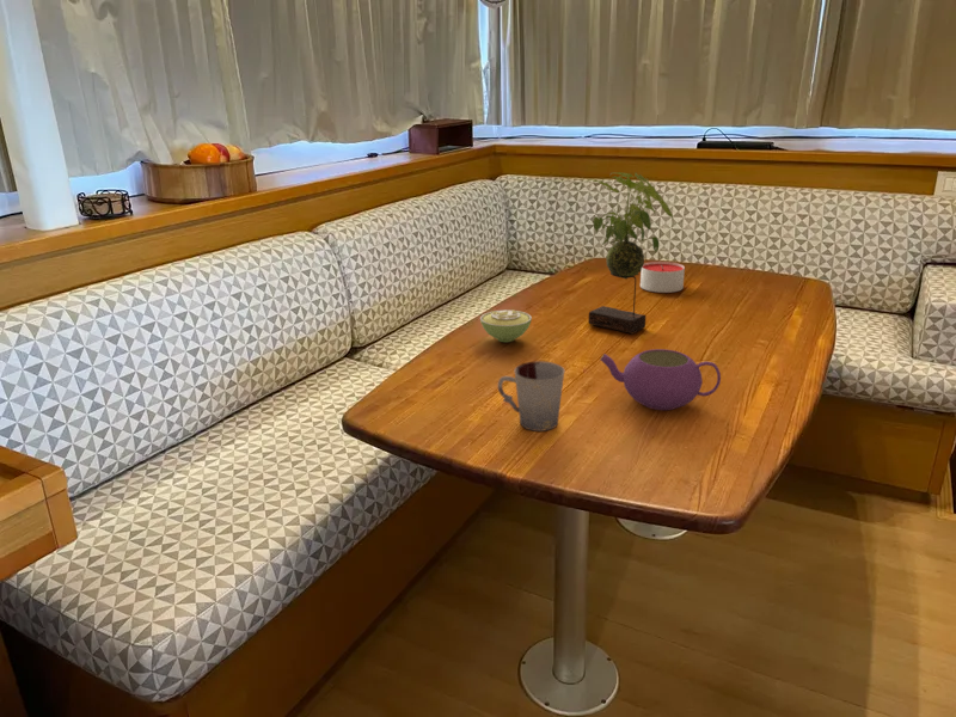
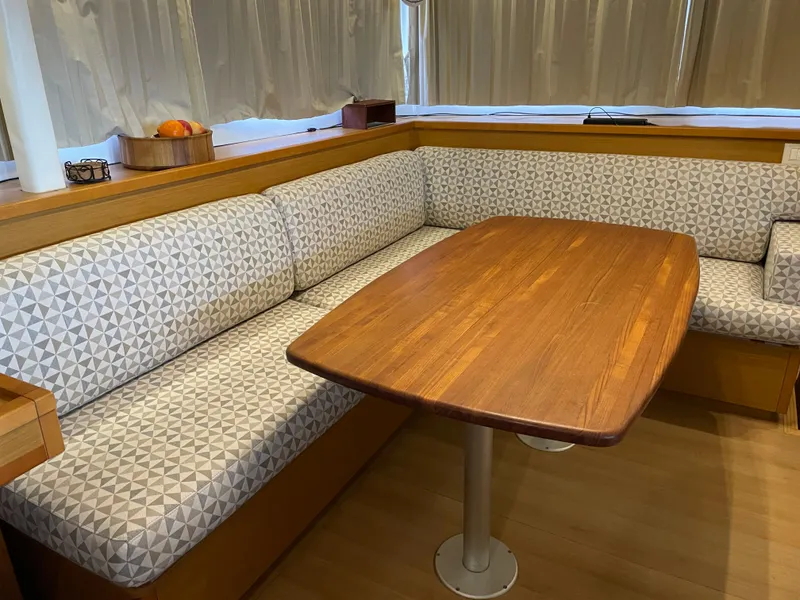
- sugar bowl (505, 324)
- plant (626, 246)
- candle (662, 276)
- teapot (657, 379)
- cup (529, 396)
